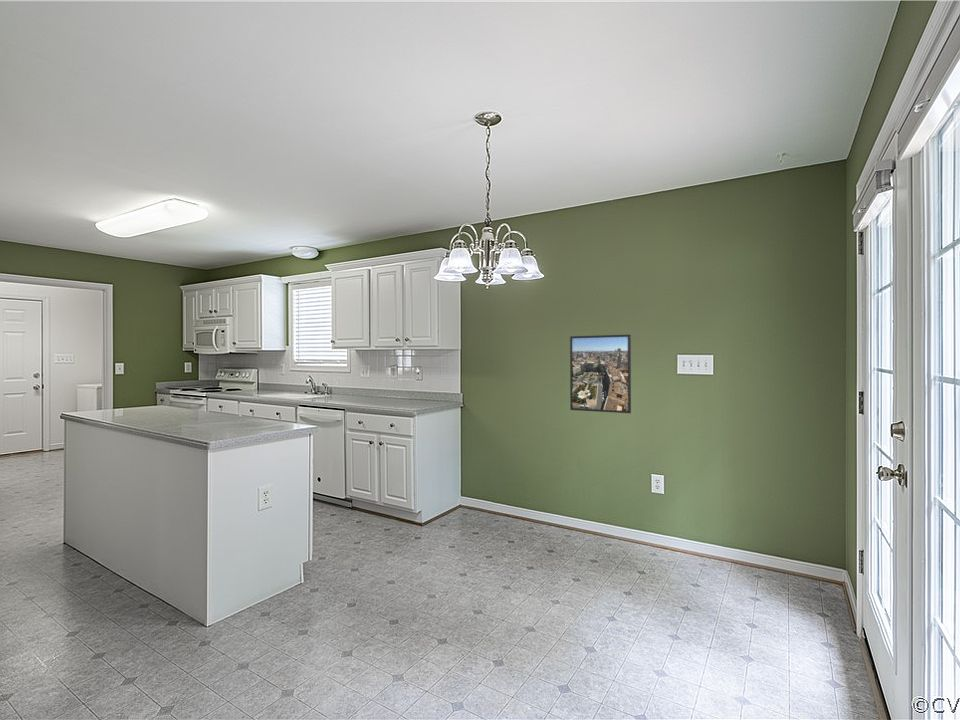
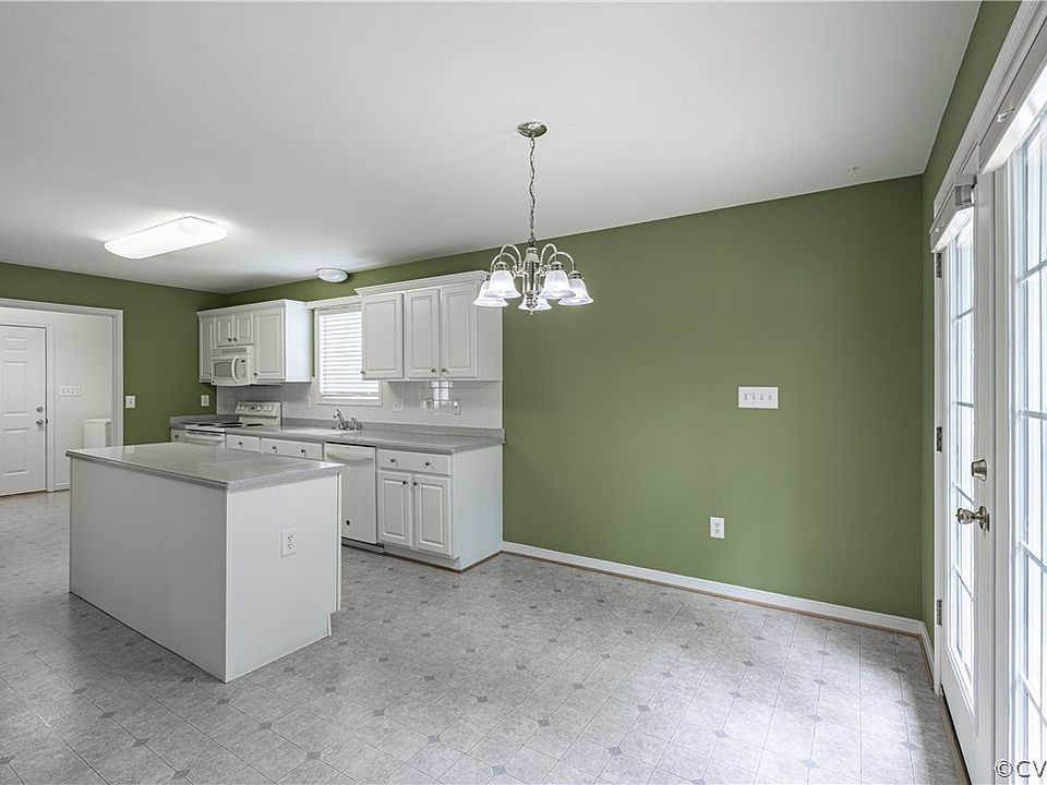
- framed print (599, 373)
